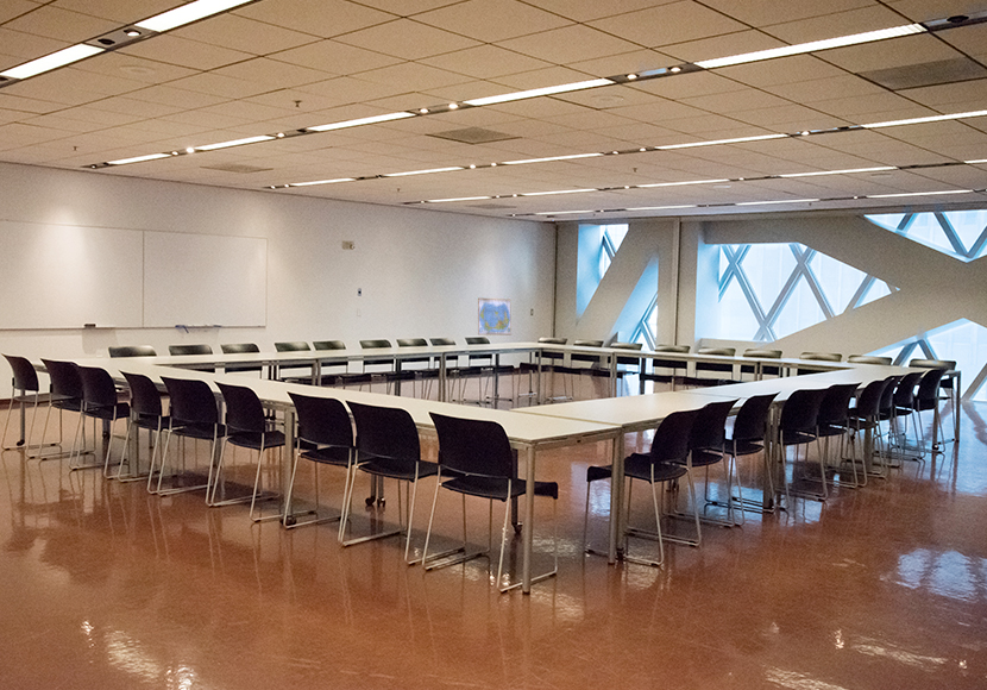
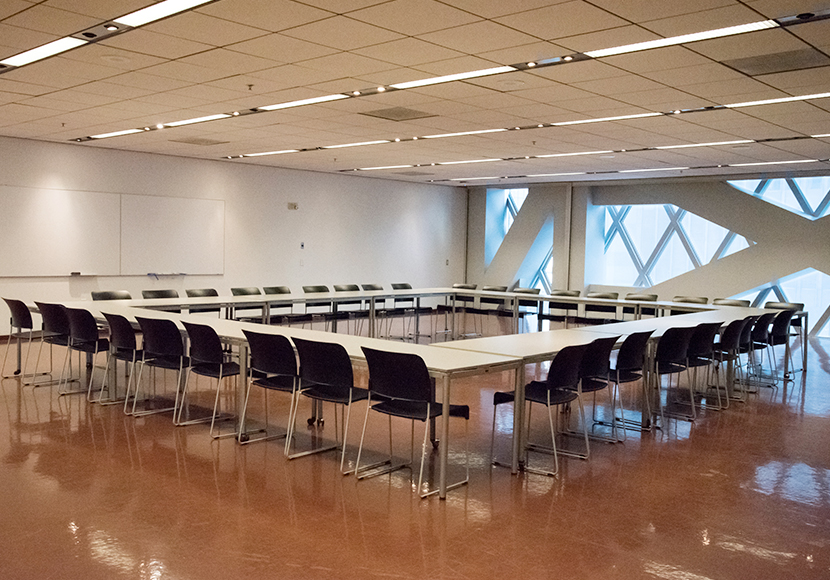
- world map (495, 316)
